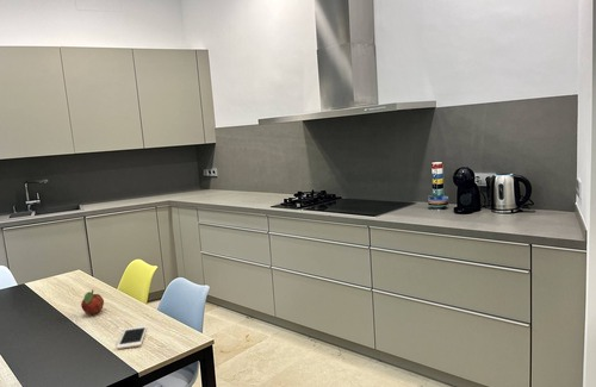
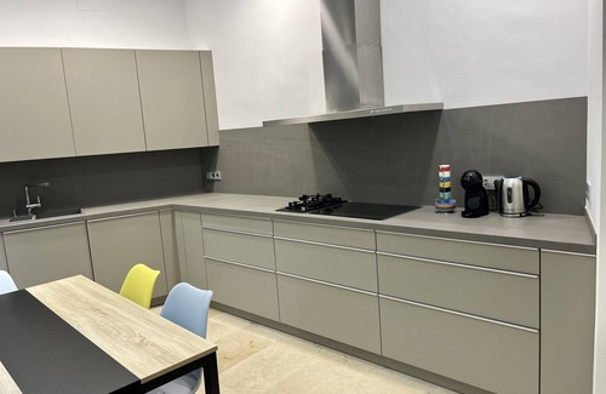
- cell phone (132, 336)
- fruit (92, 302)
